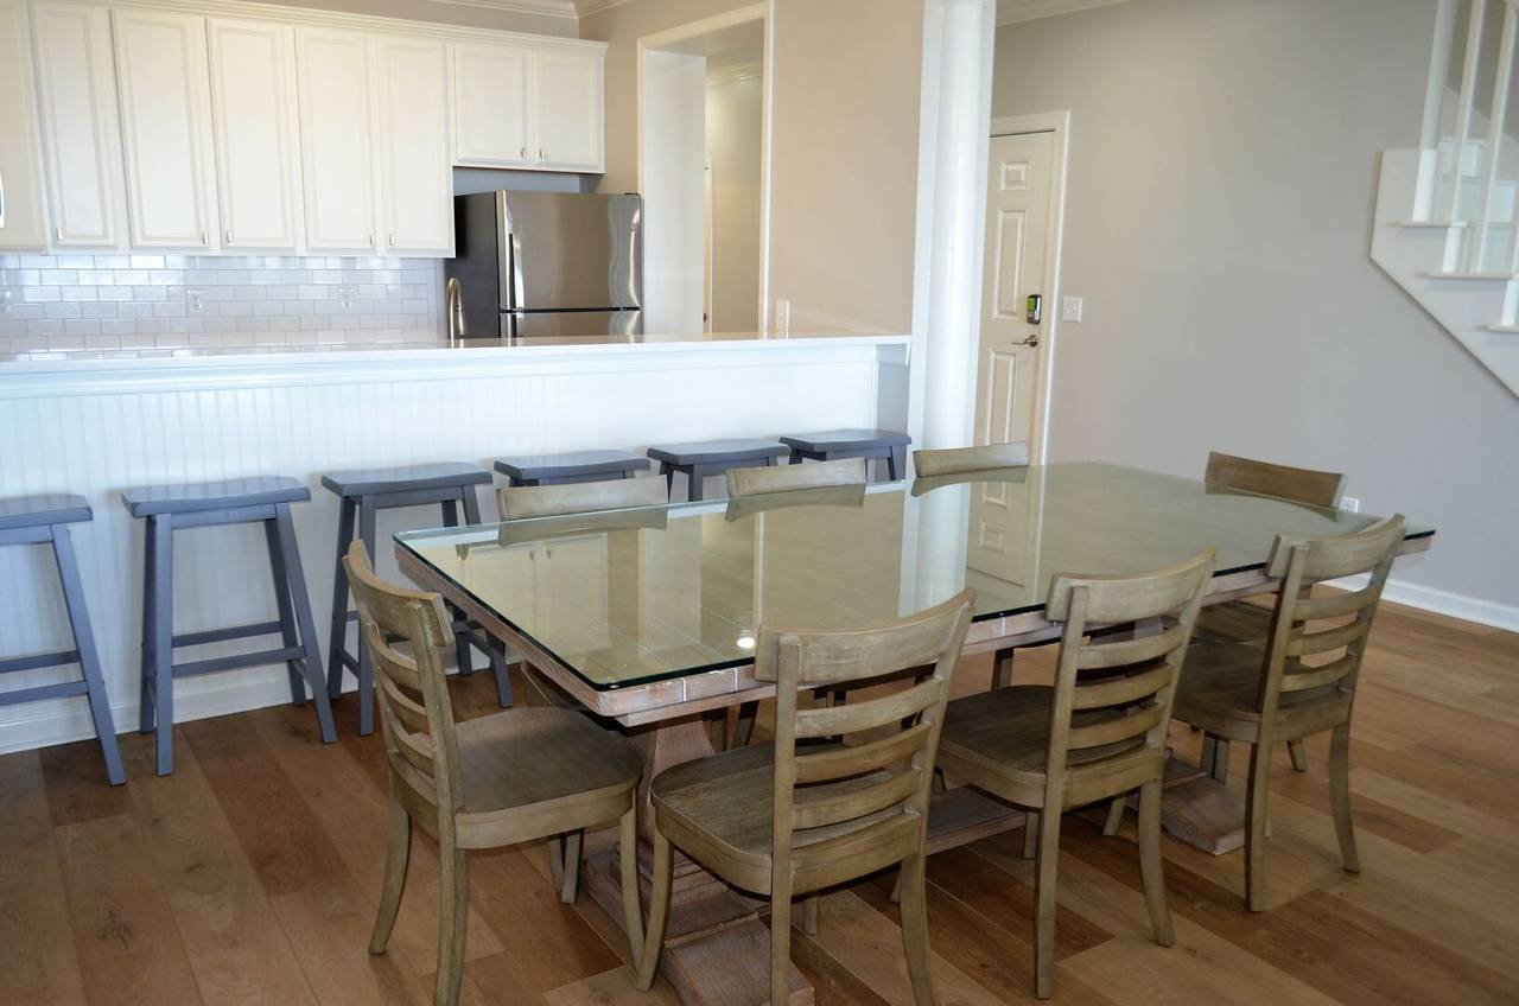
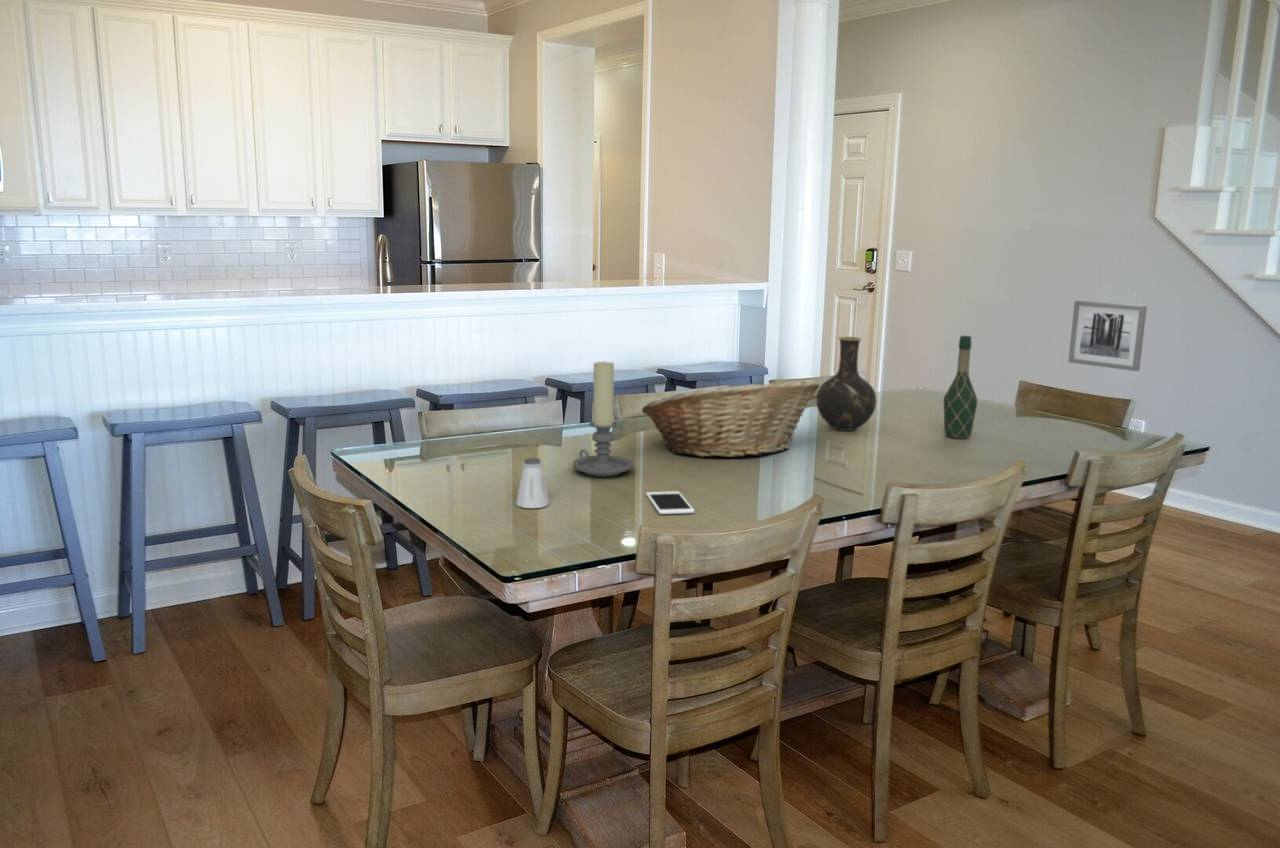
+ wine bottle (961, 386)
+ fruit basket (731, 411)
+ candle holder (600, 415)
+ saltshaker (532, 481)
+ cell phone (669, 502)
+ vase (847, 383)
+ wall art (1106, 335)
